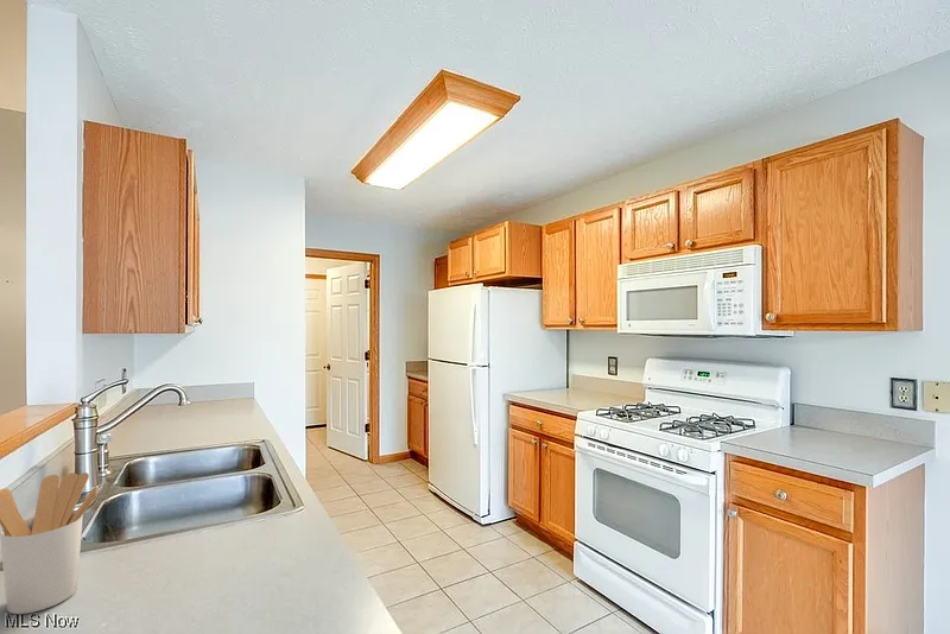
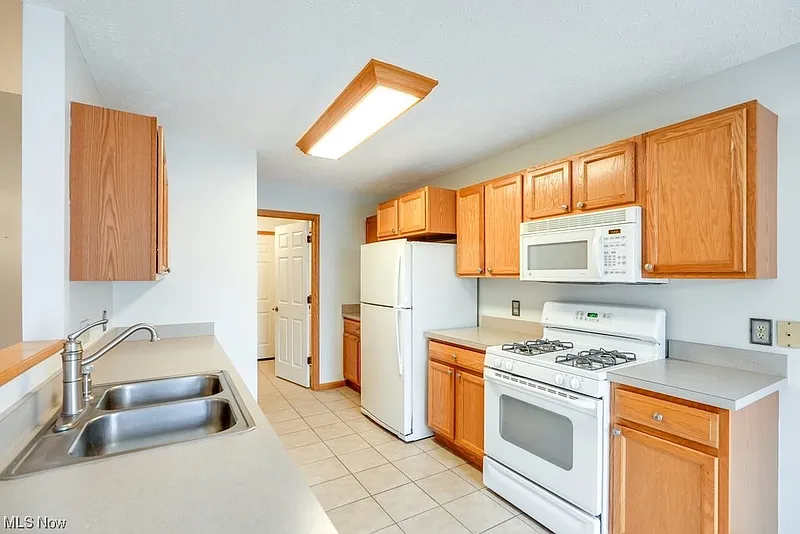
- utensil holder (50, 534)
